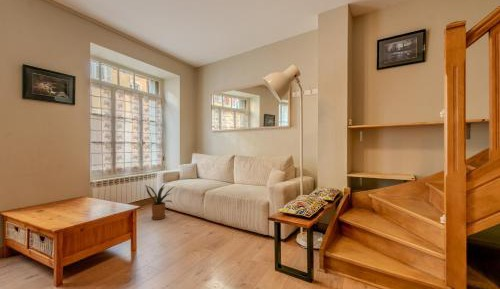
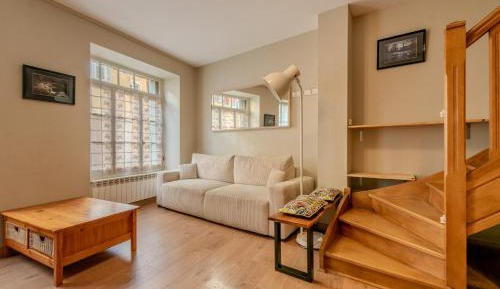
- house plant (159, 199)
